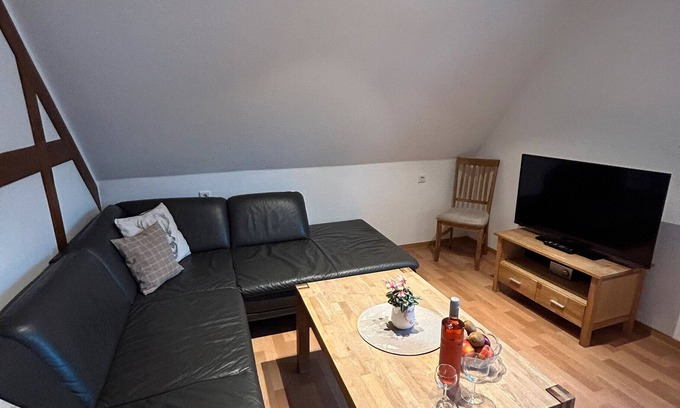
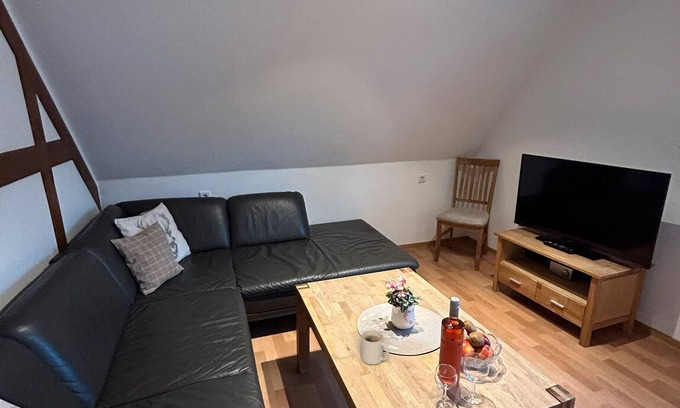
+ mug (373, 348)
